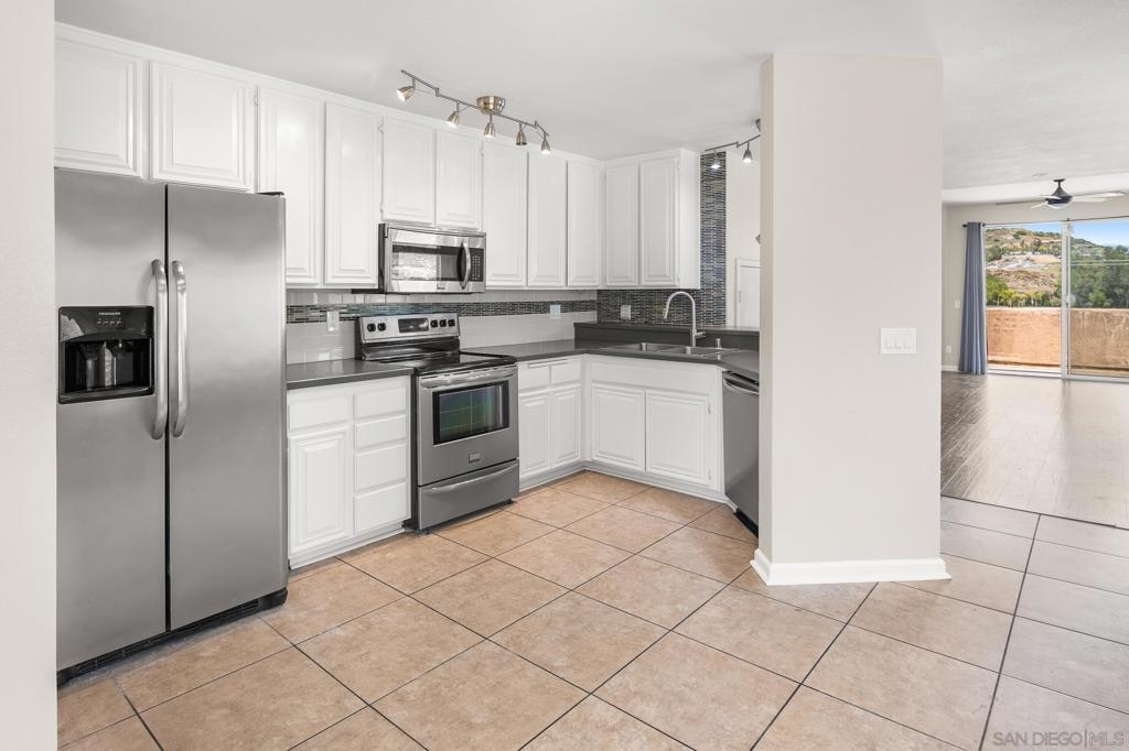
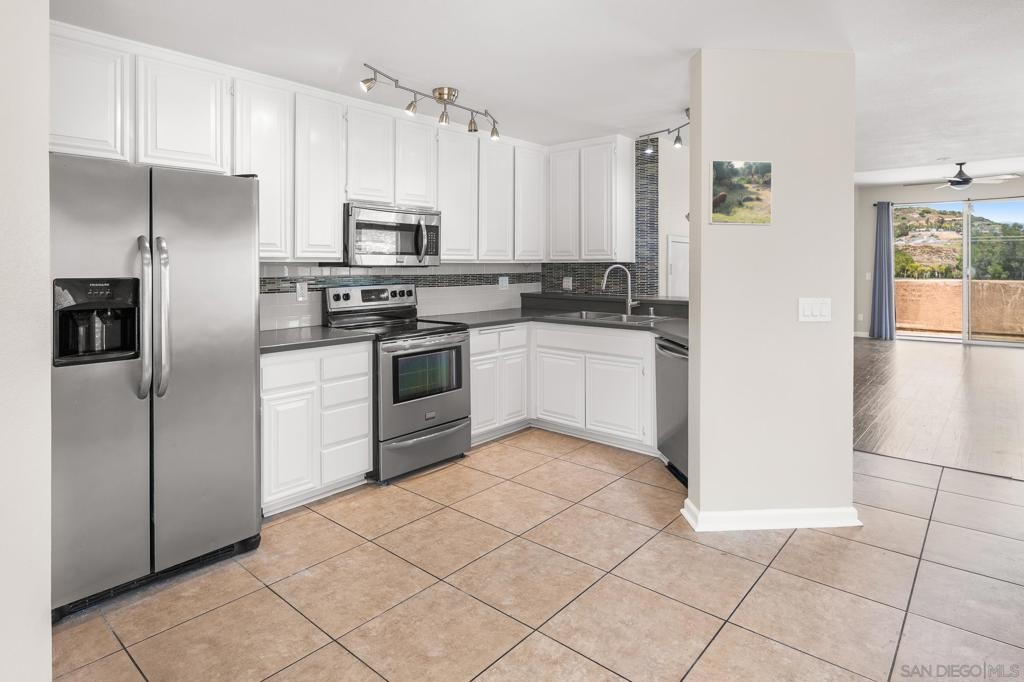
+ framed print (740, 193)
